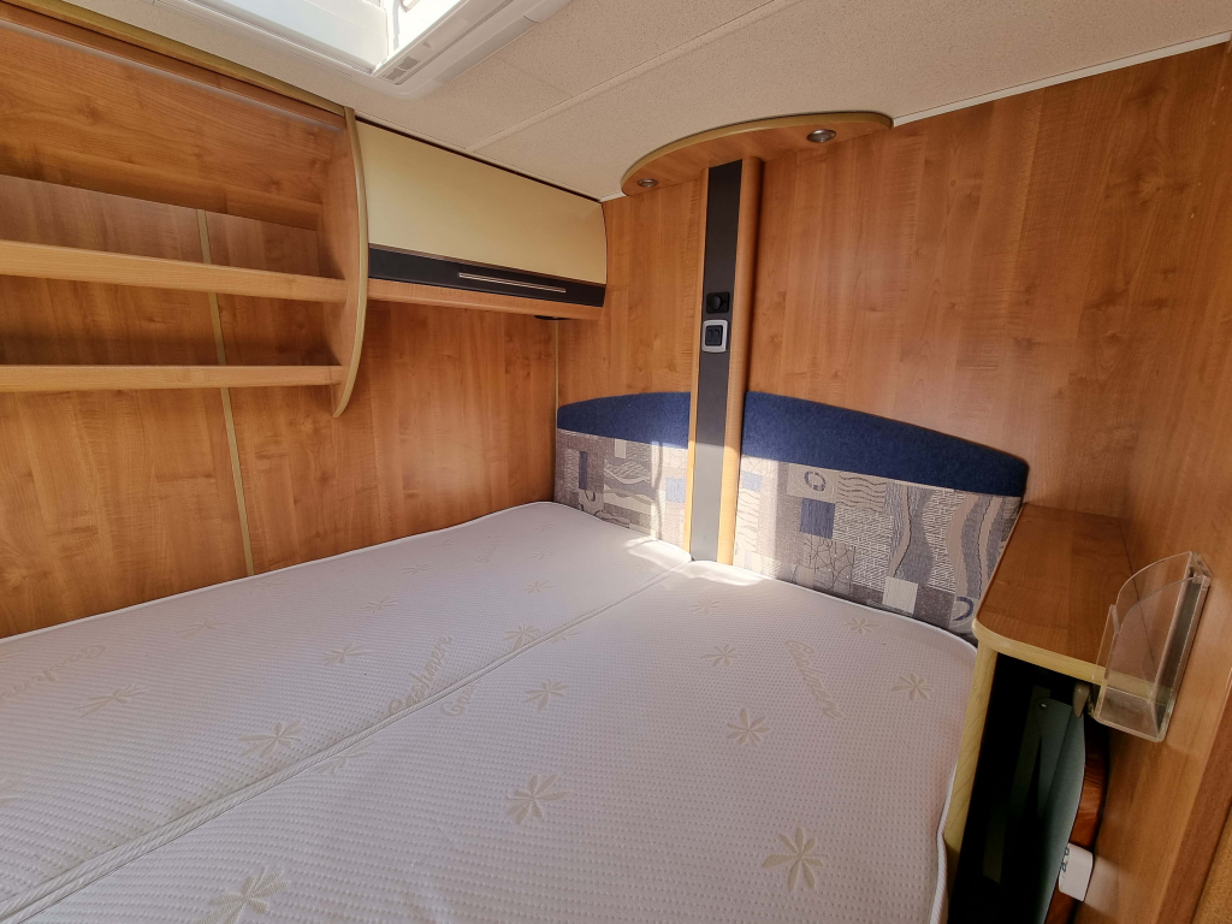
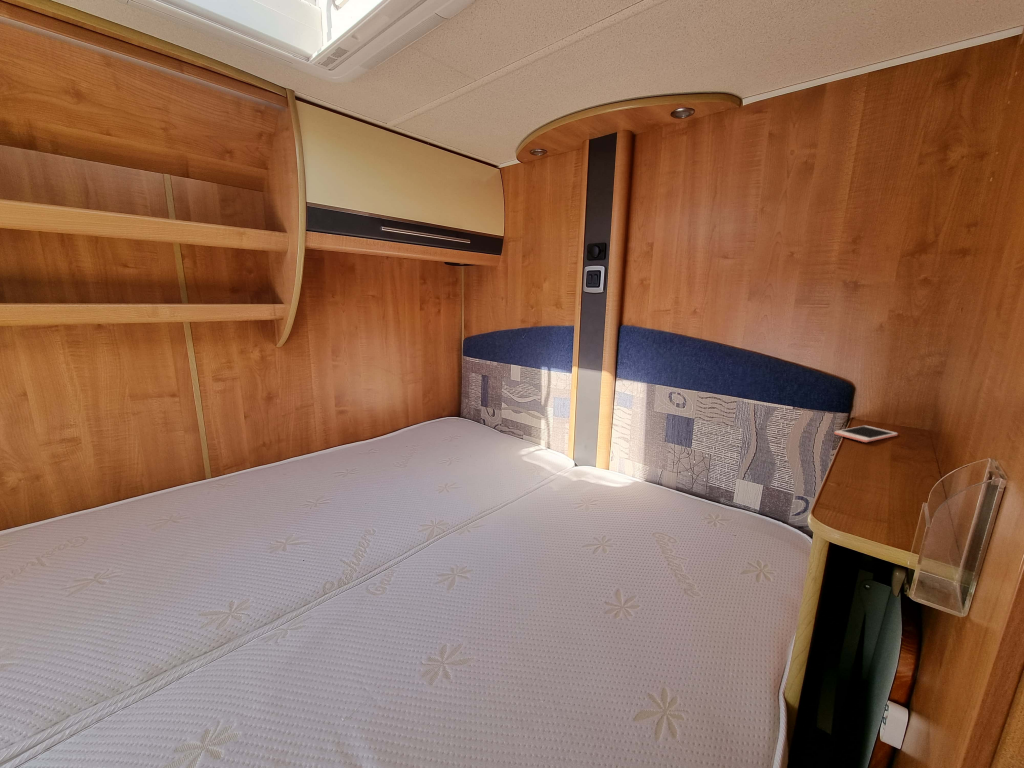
+ cell phone (865, 433)
